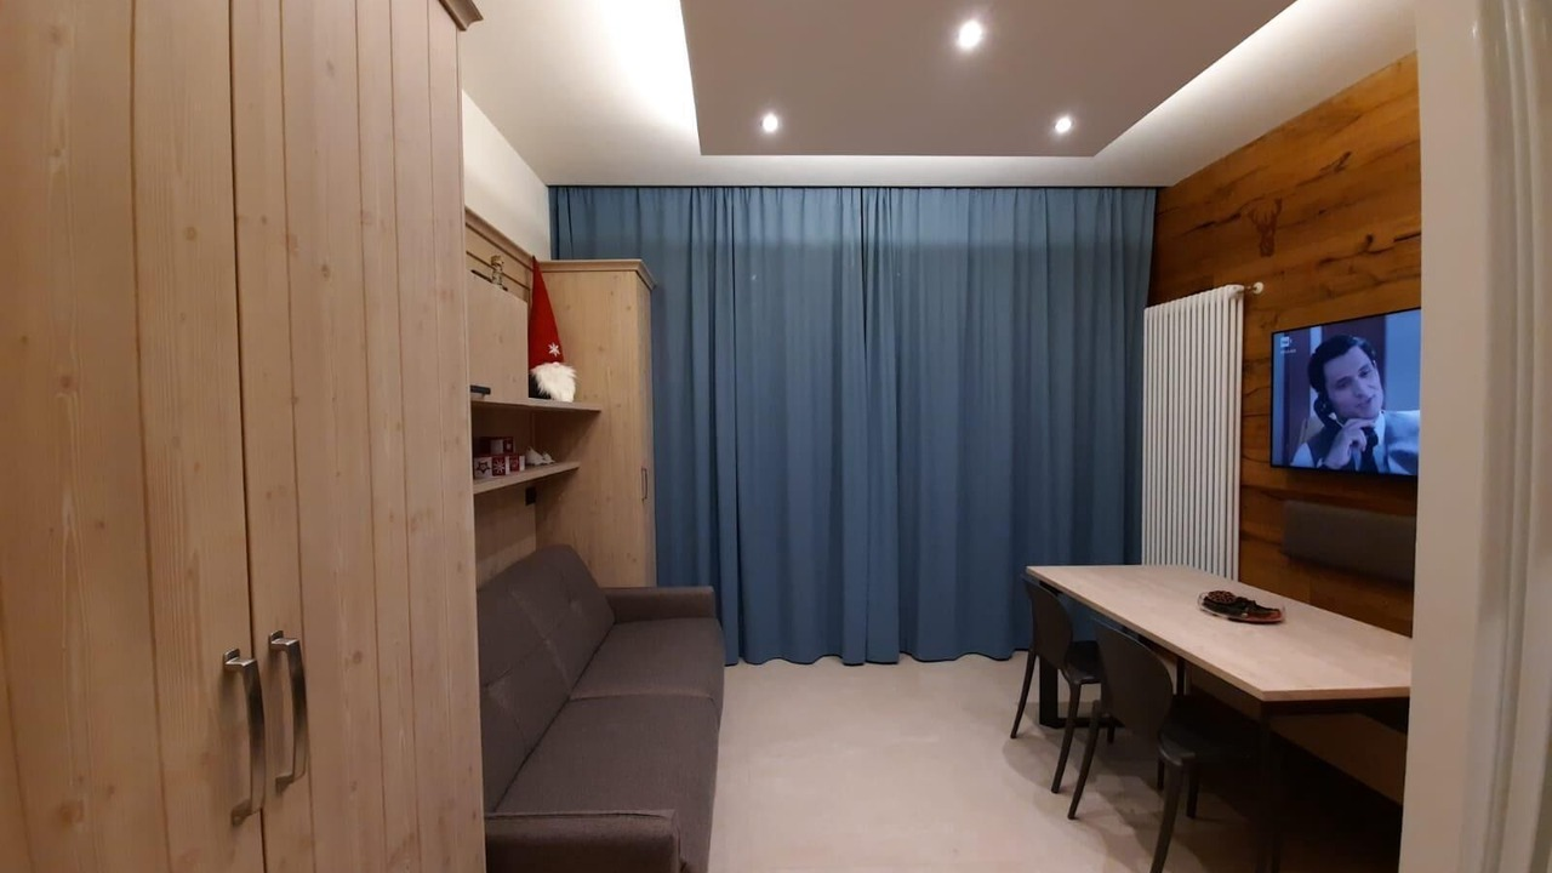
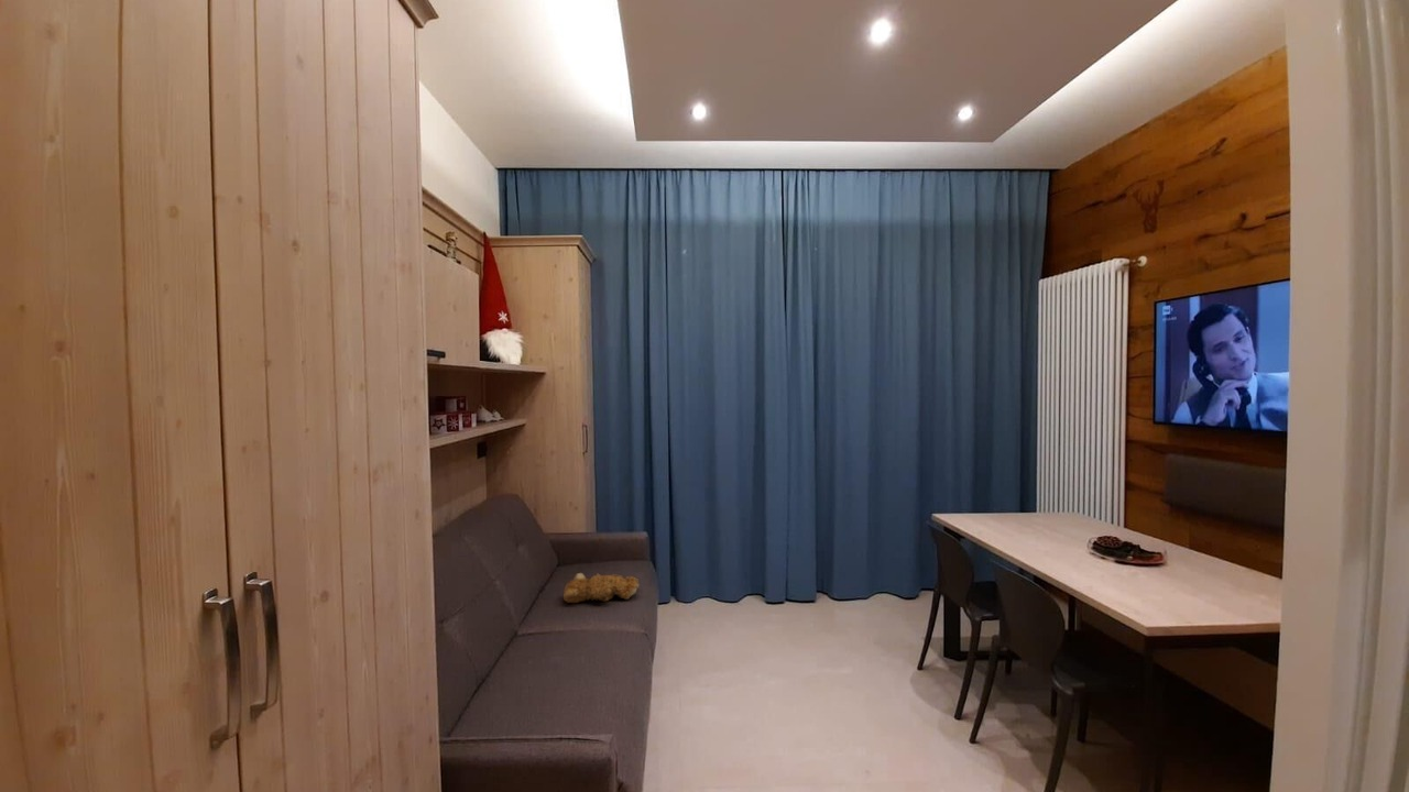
+ teddy bear (602, 584)
